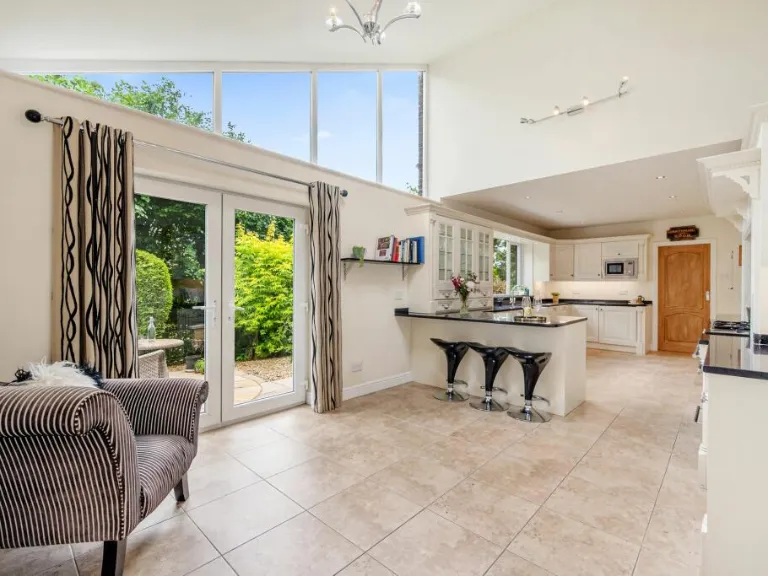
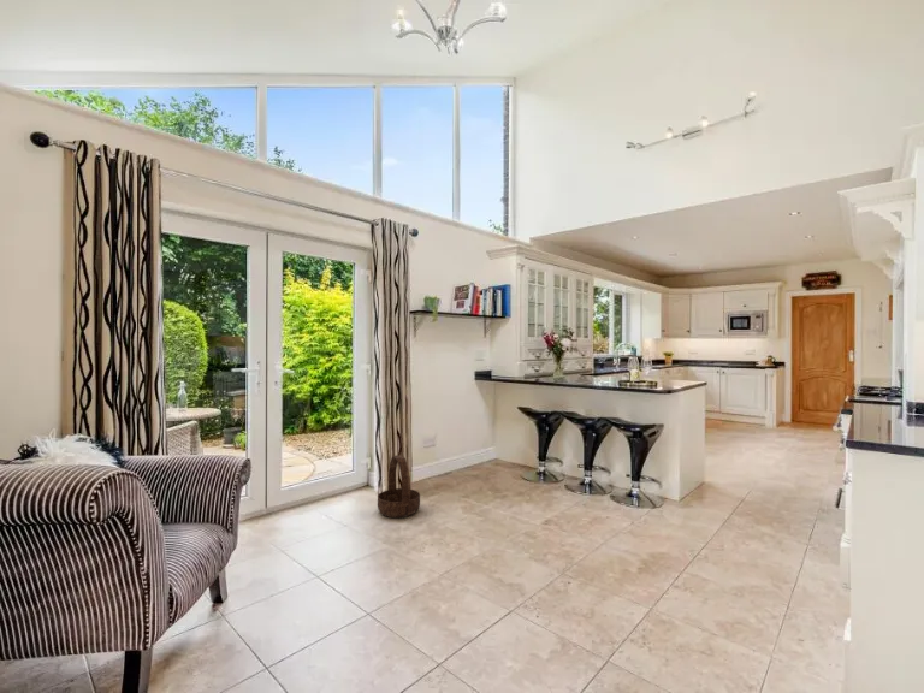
+ basket (402, 484)
